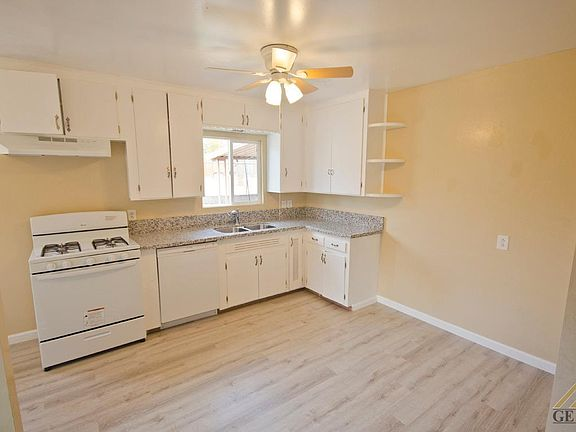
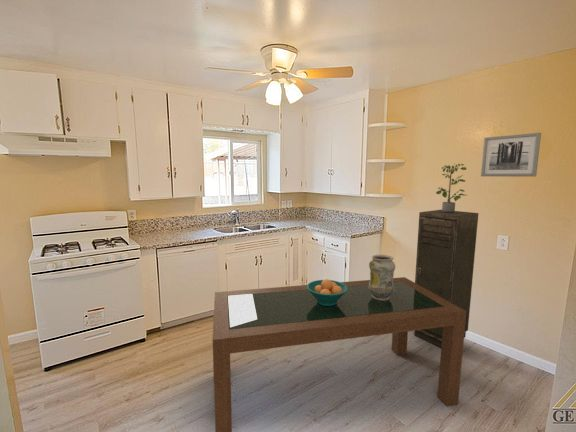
+ vase (381, 276)
+ potted plant (452, 184)
+ wall art (508, 156)
+ fruit bowl (327, 290)
+ storage cabinet (443, 276)
+ dining table (330, 340)
